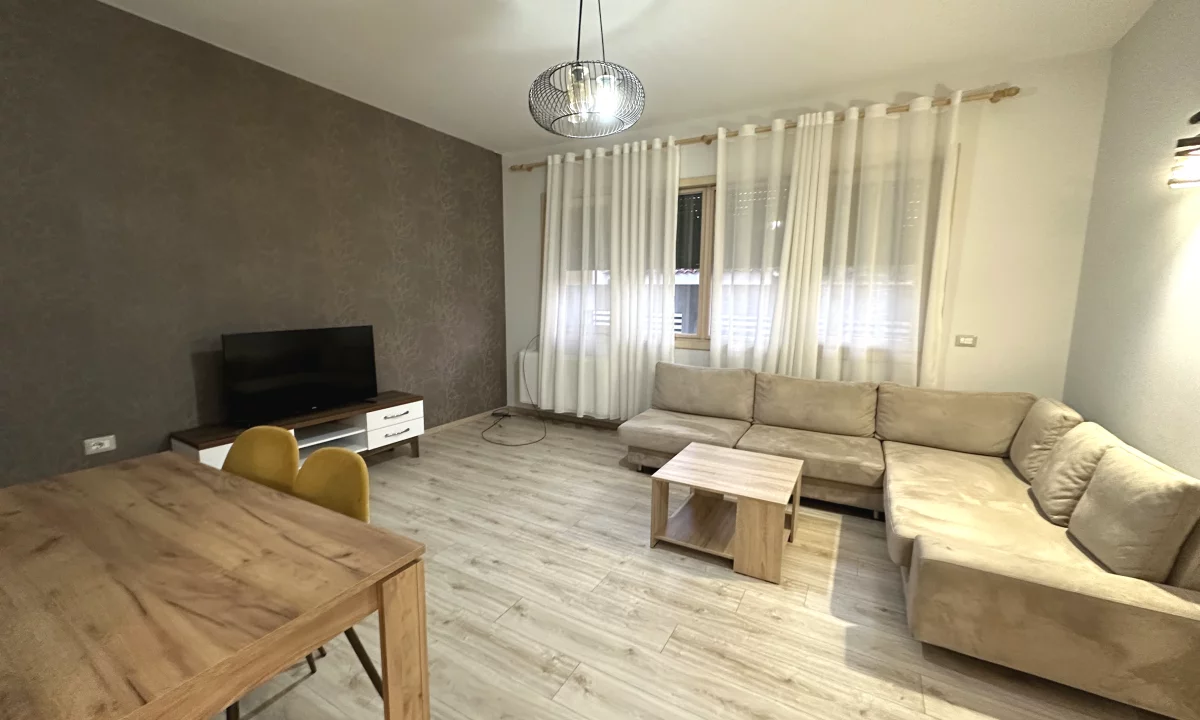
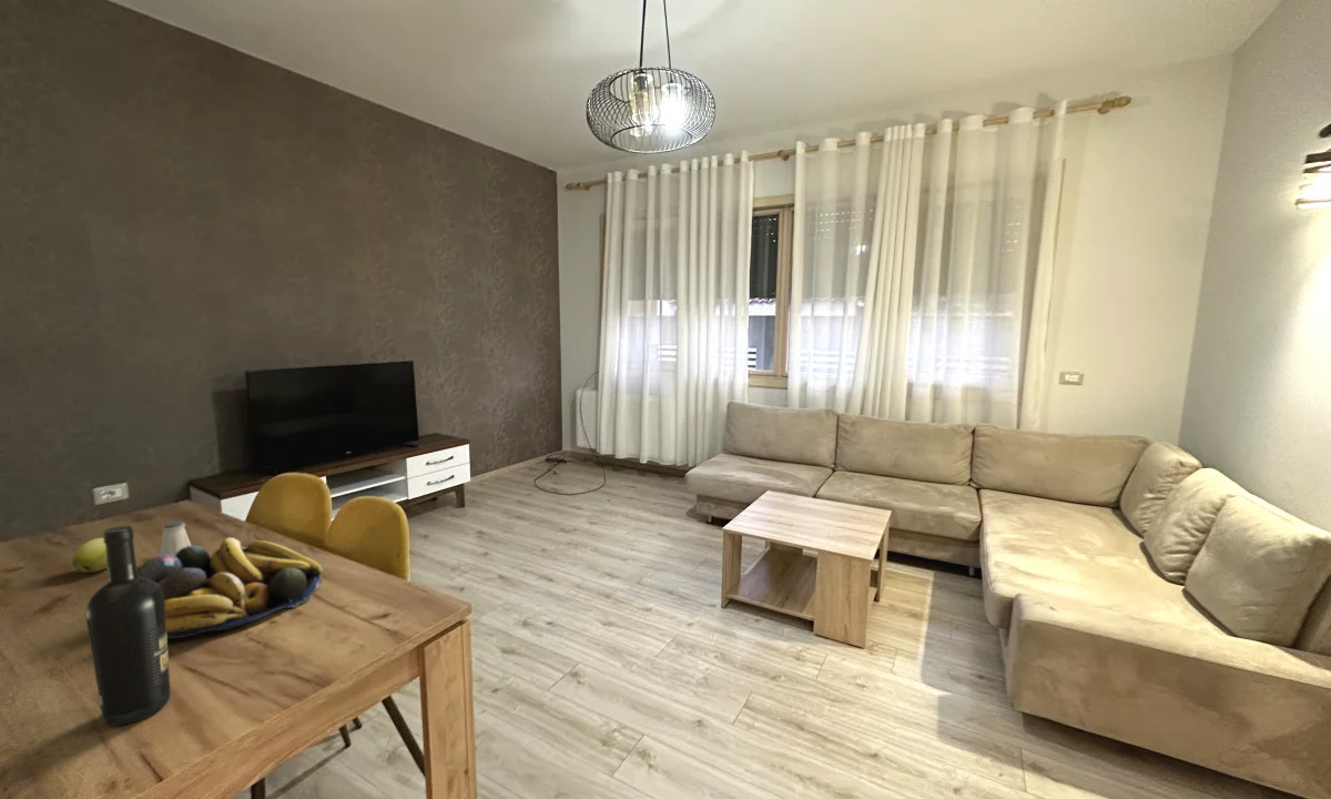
+ apple (96, 554)
+ saltshaker (174, 542)
+ wine bottle (128, 620)
+ fruit bowl (224, 572)
